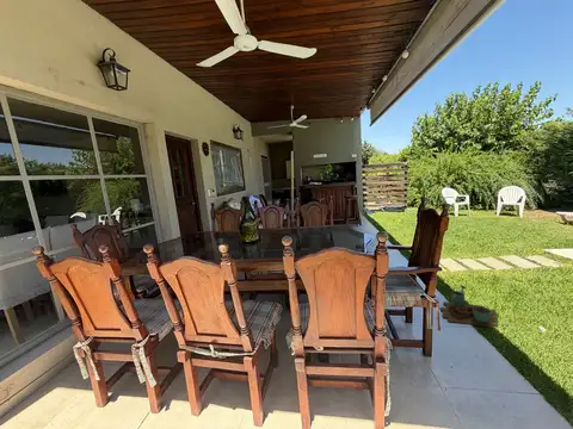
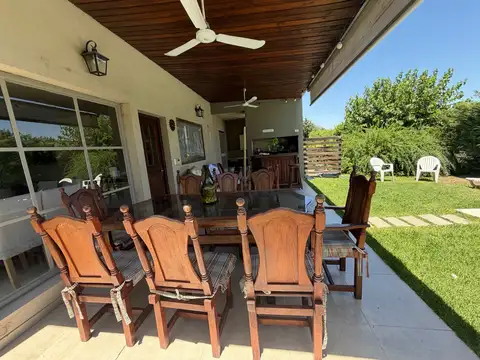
- watering can (470, 305)
